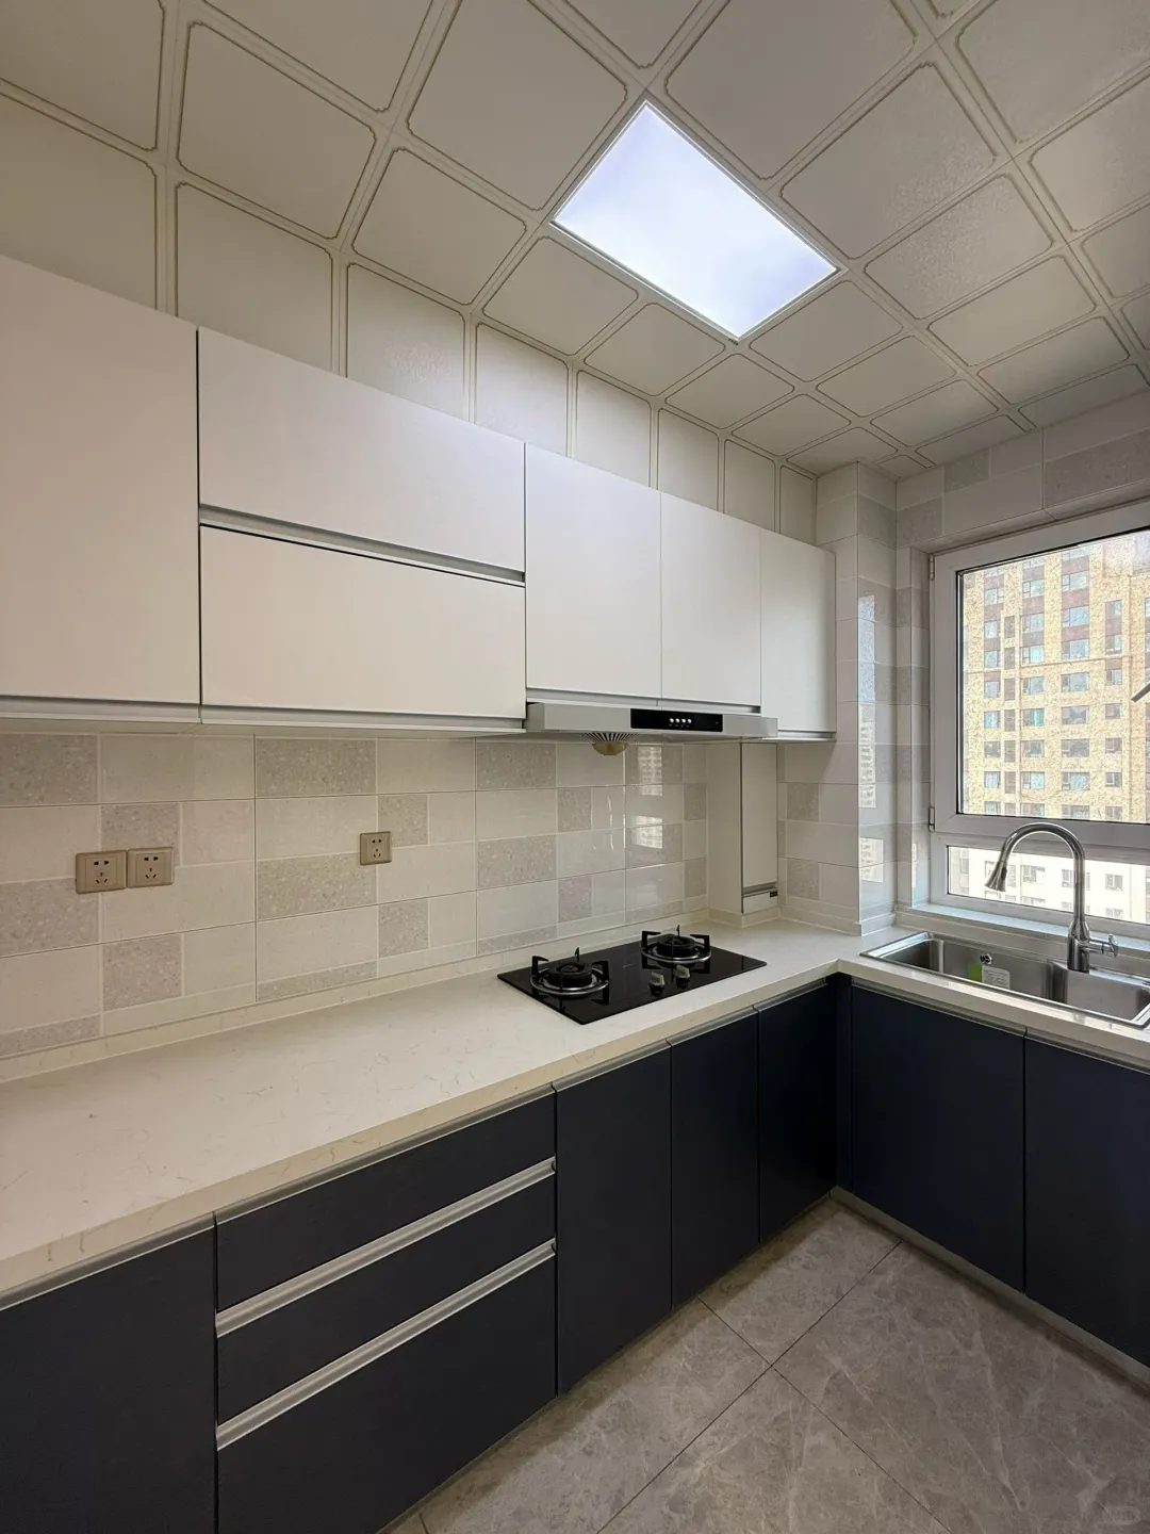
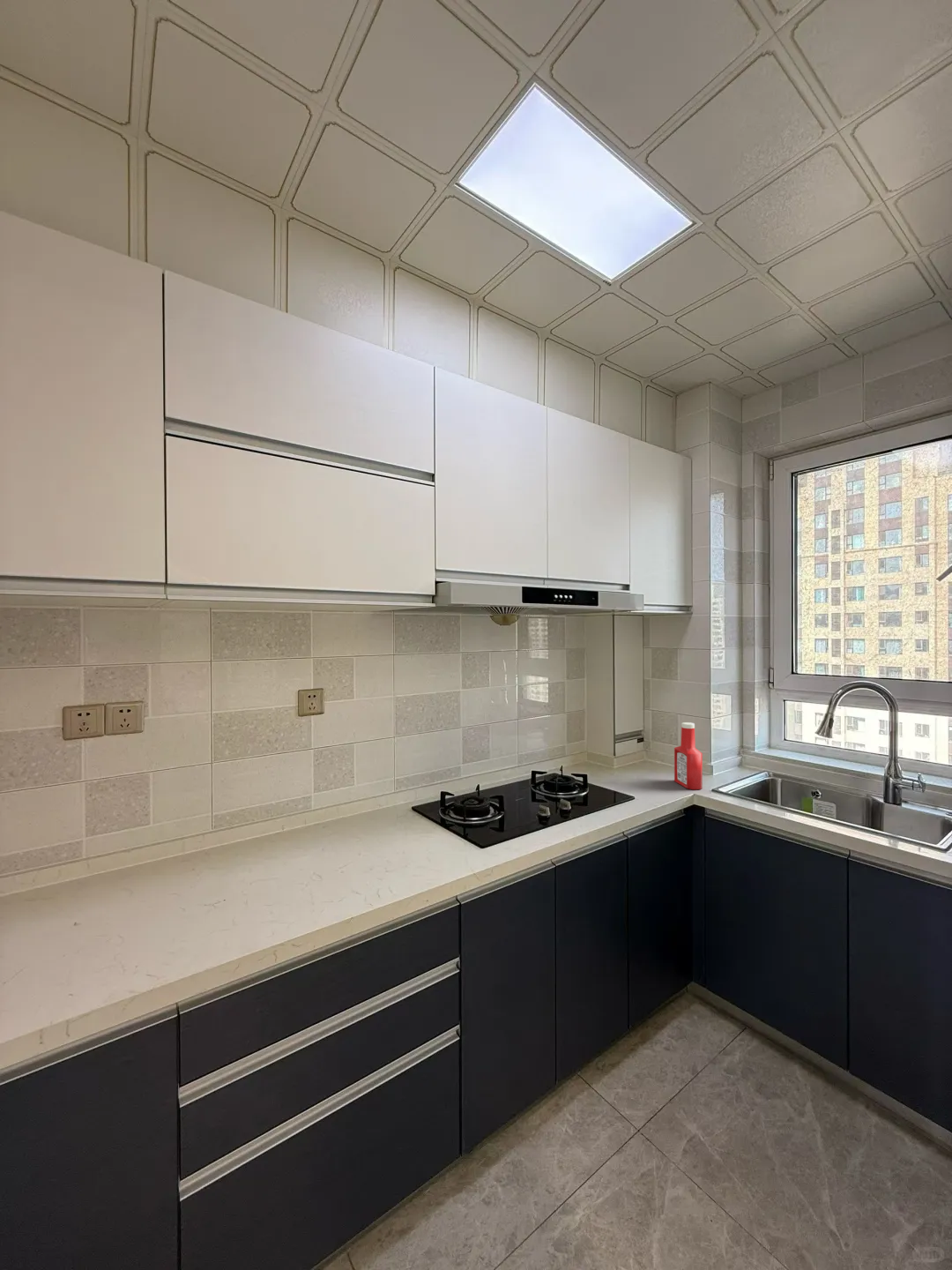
+ soap bottle (688, 753)
